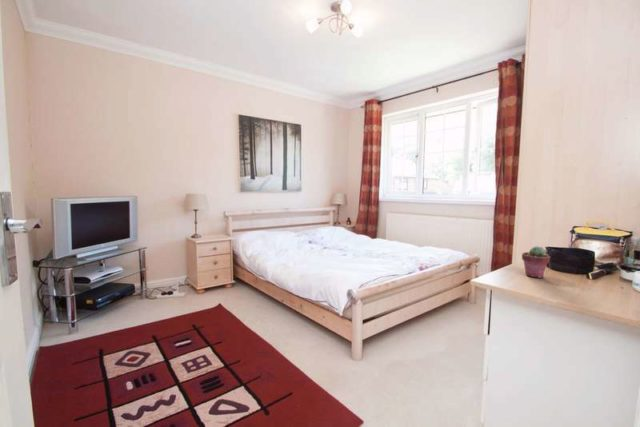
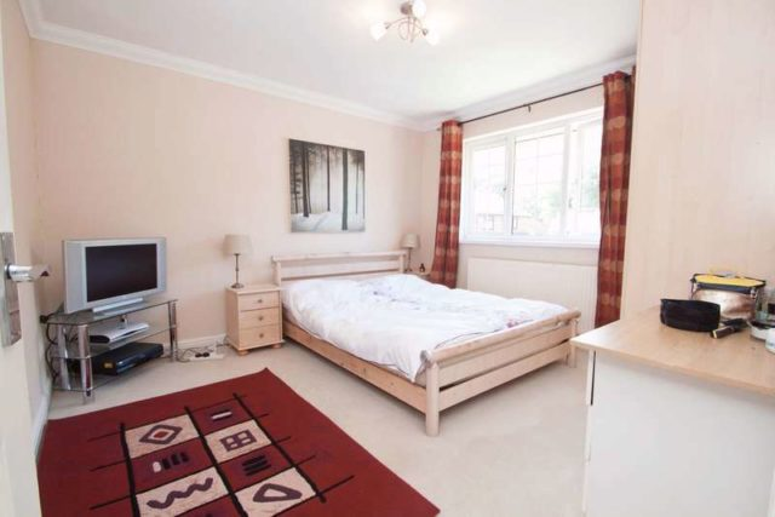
- potted succulent (535, 260)
